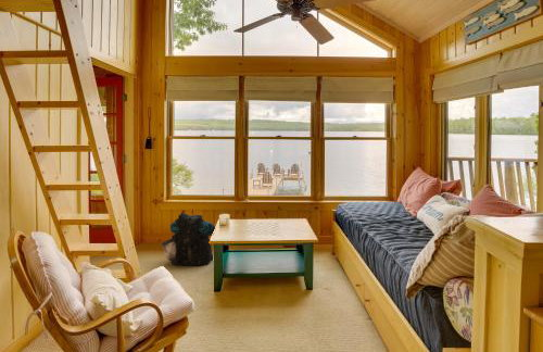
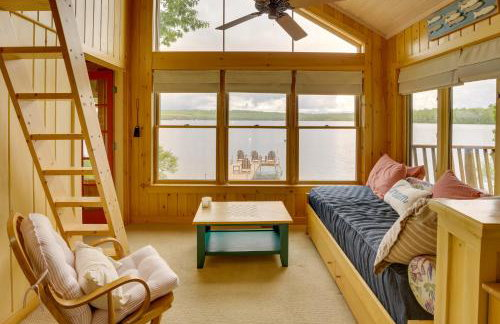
- backpack (189, 238)
